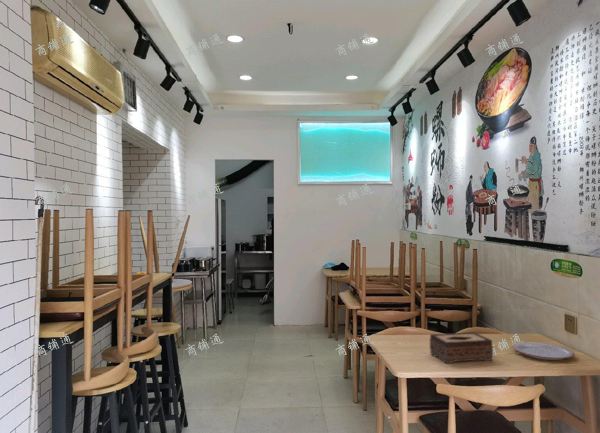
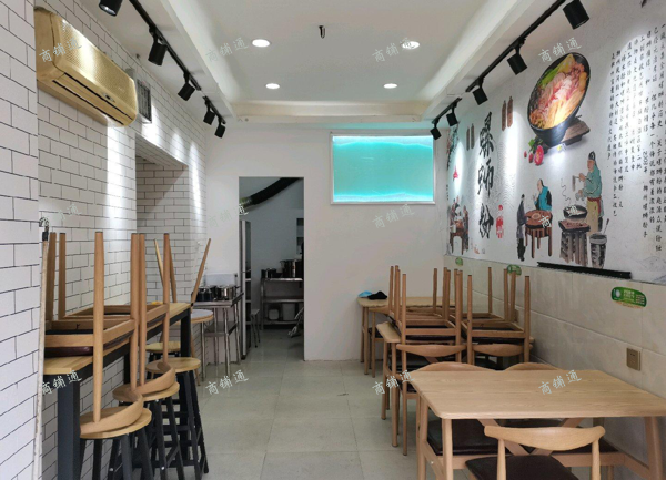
- tissue box (460, 347)
- plate (542, 351)
